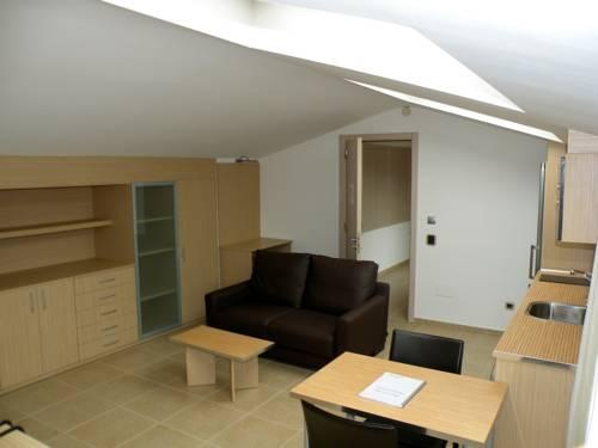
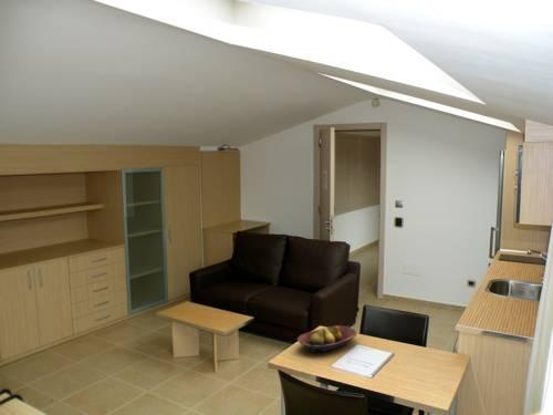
+ fruit bowl (327, 335)
